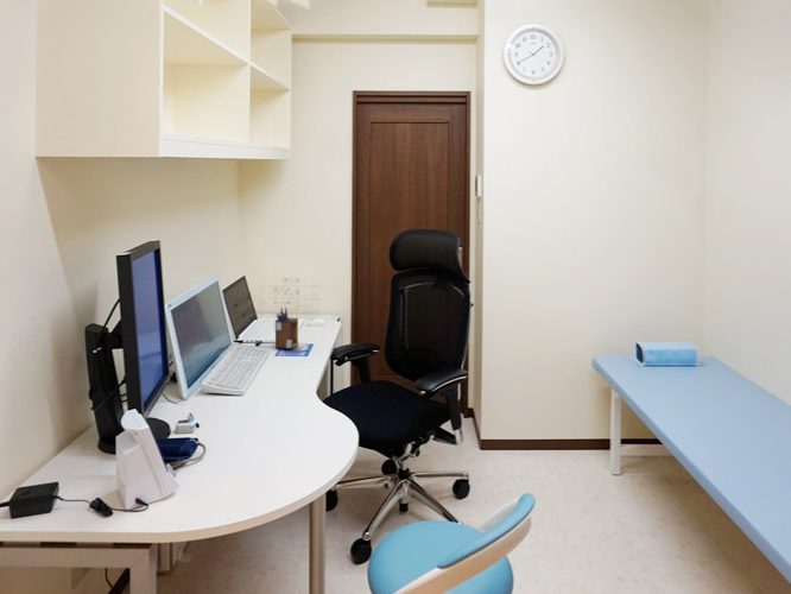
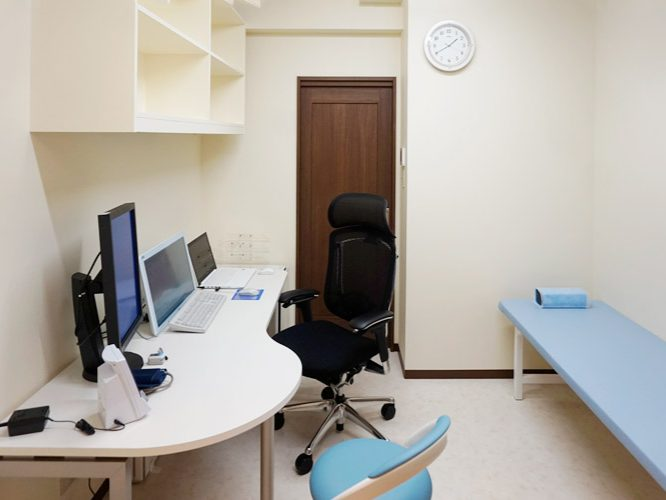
- desk organizer (286, 327)
